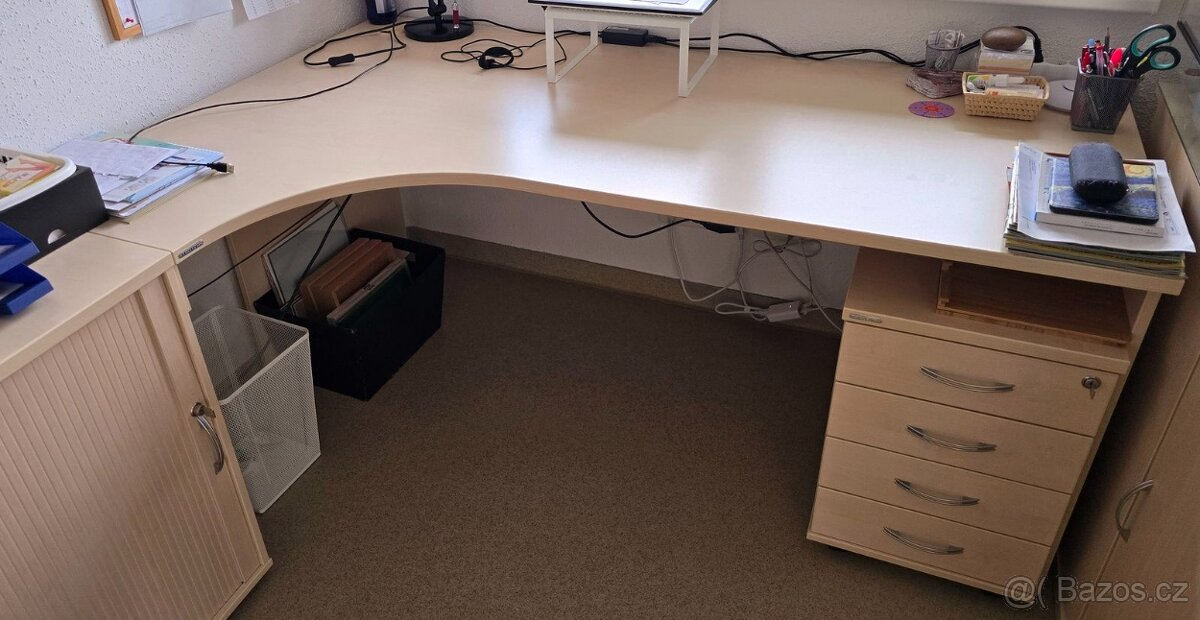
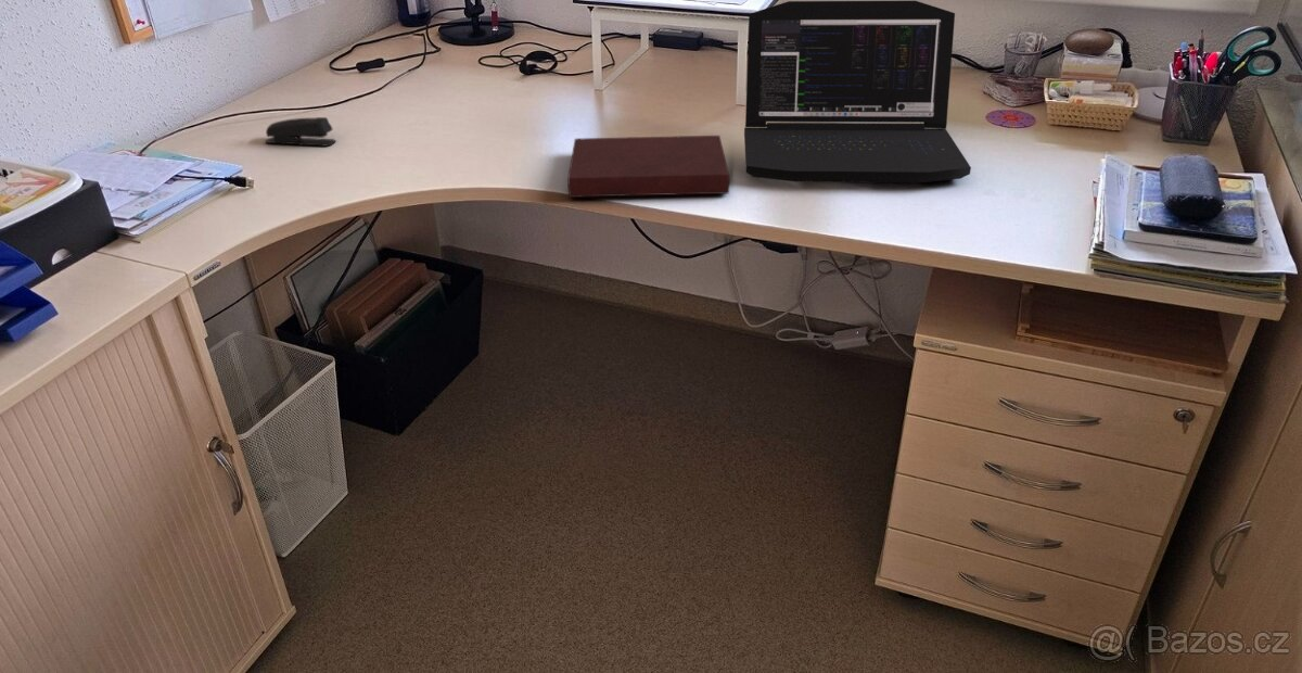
+ stapler (297, 129)
+ notebook (648, 164)
+ laptop (854, 88)
